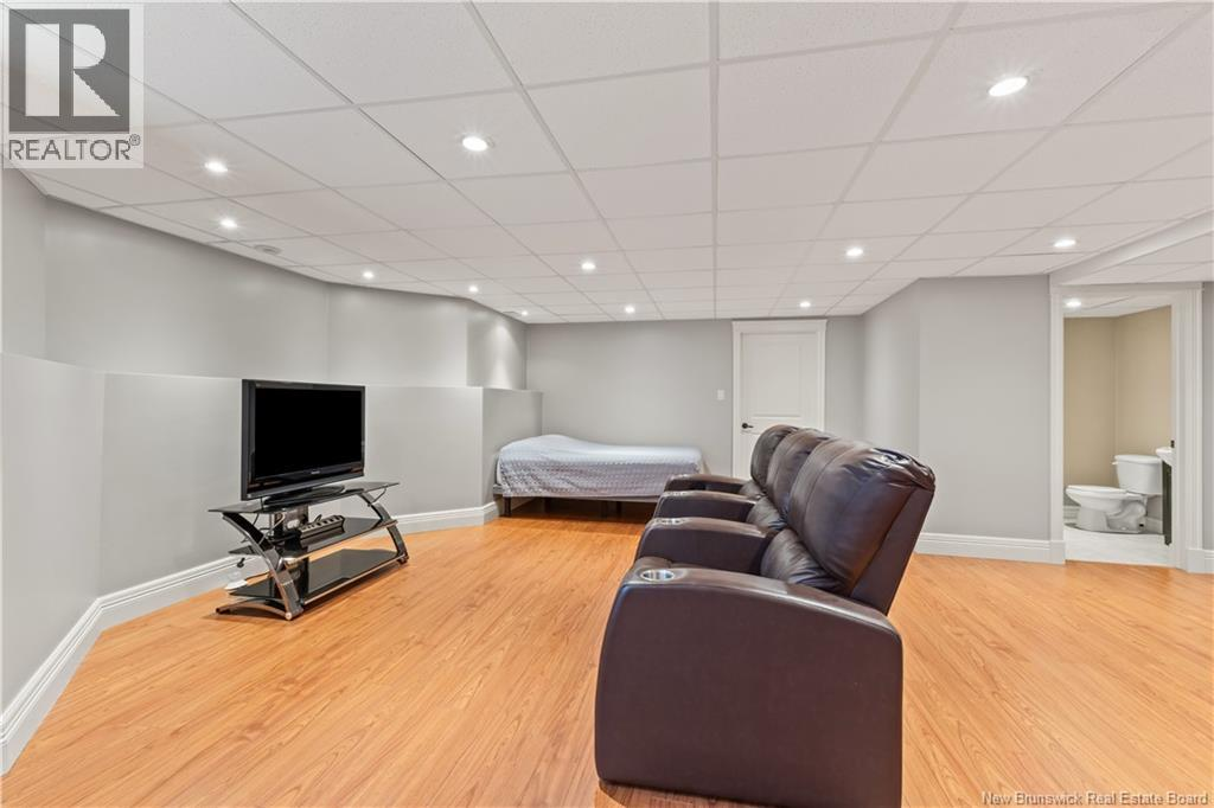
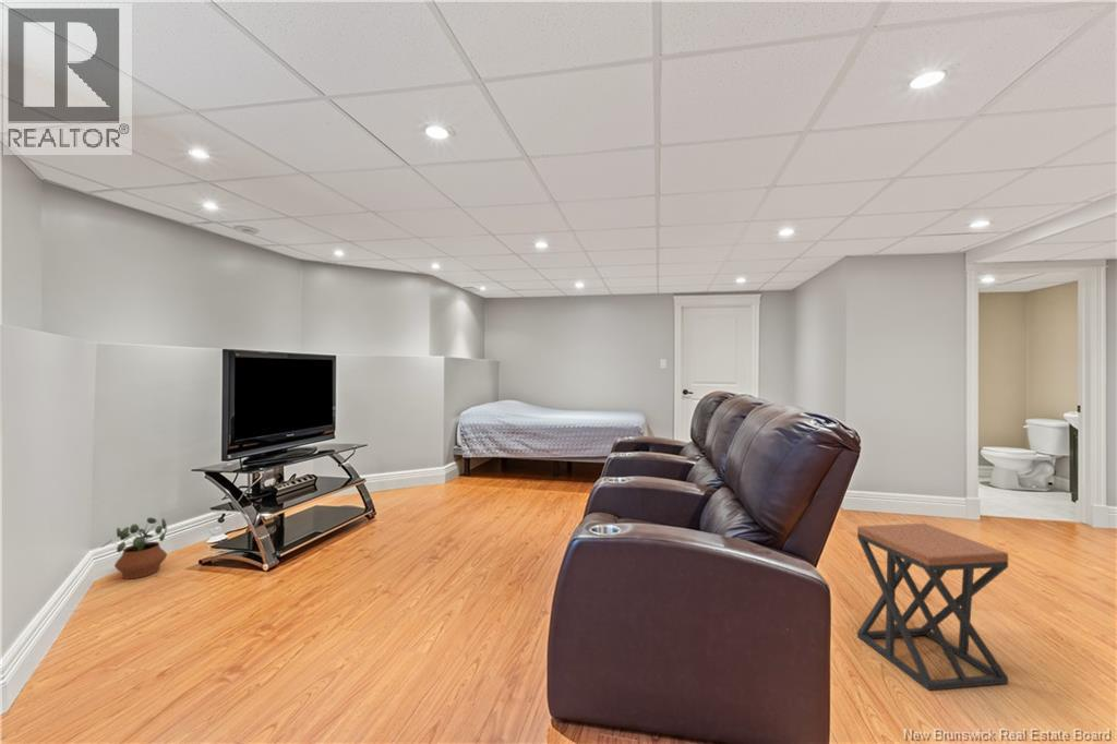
+ potted plant (134, 548)
+ stool (925, 598)
